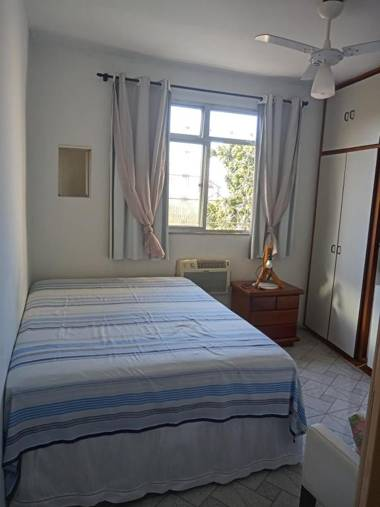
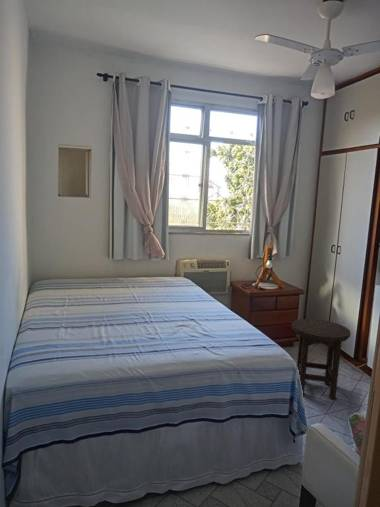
+ stool (317, 363)
